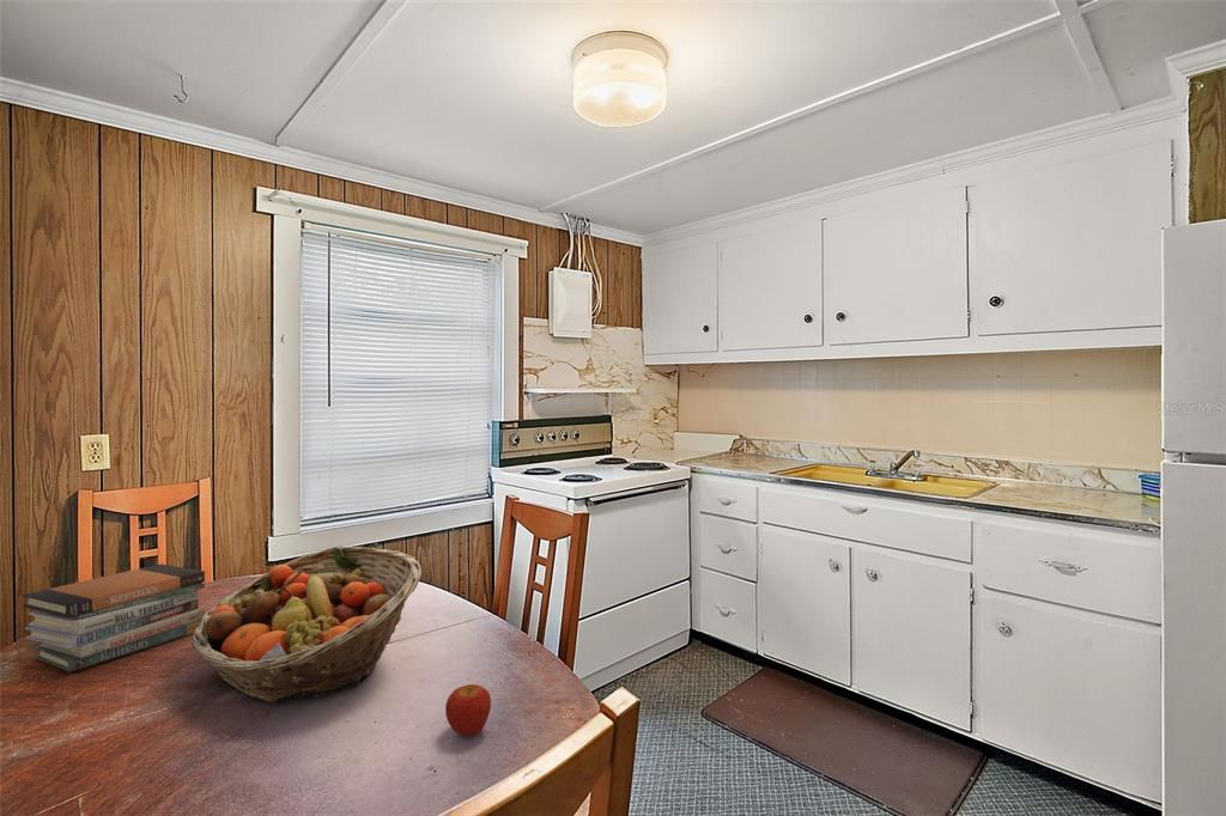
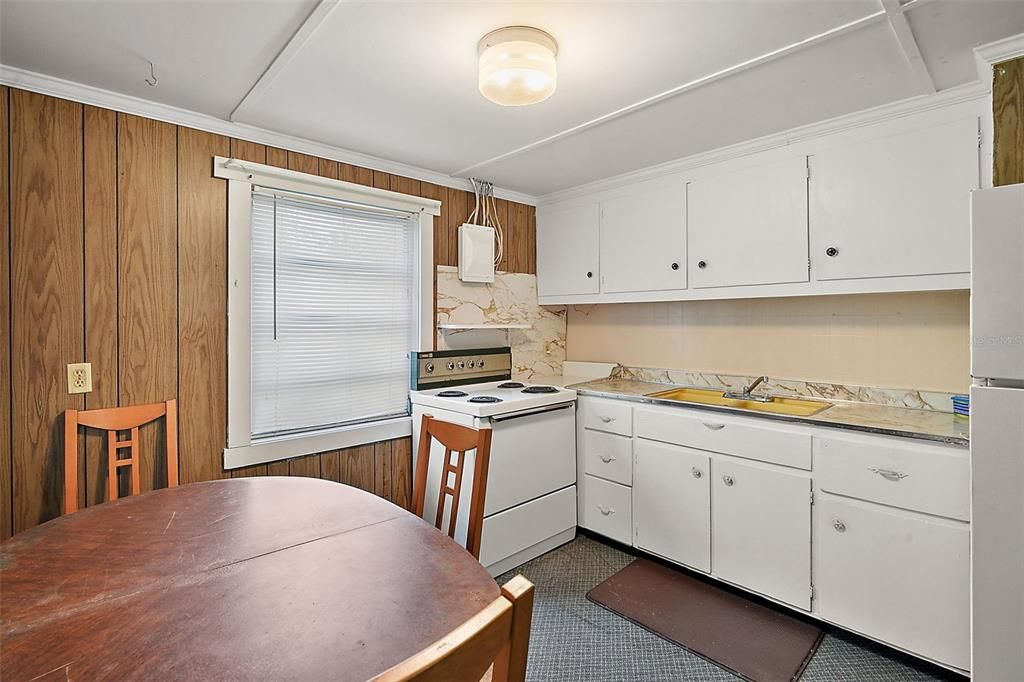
- apple (468, 708)
- book stack (120, 613)
- fruit basket (312, 615)
